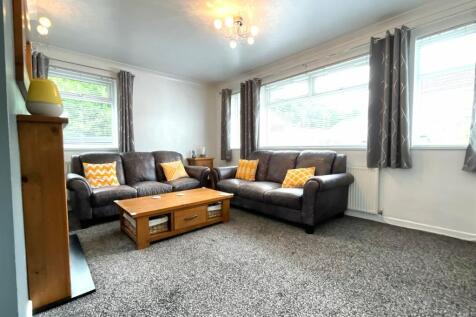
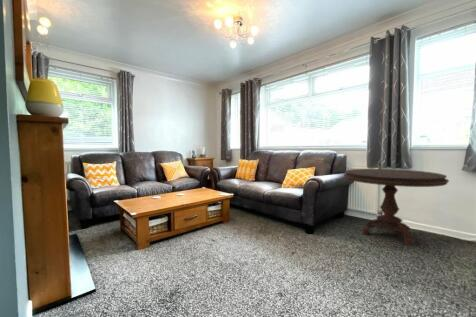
+ side table (389, 204)
